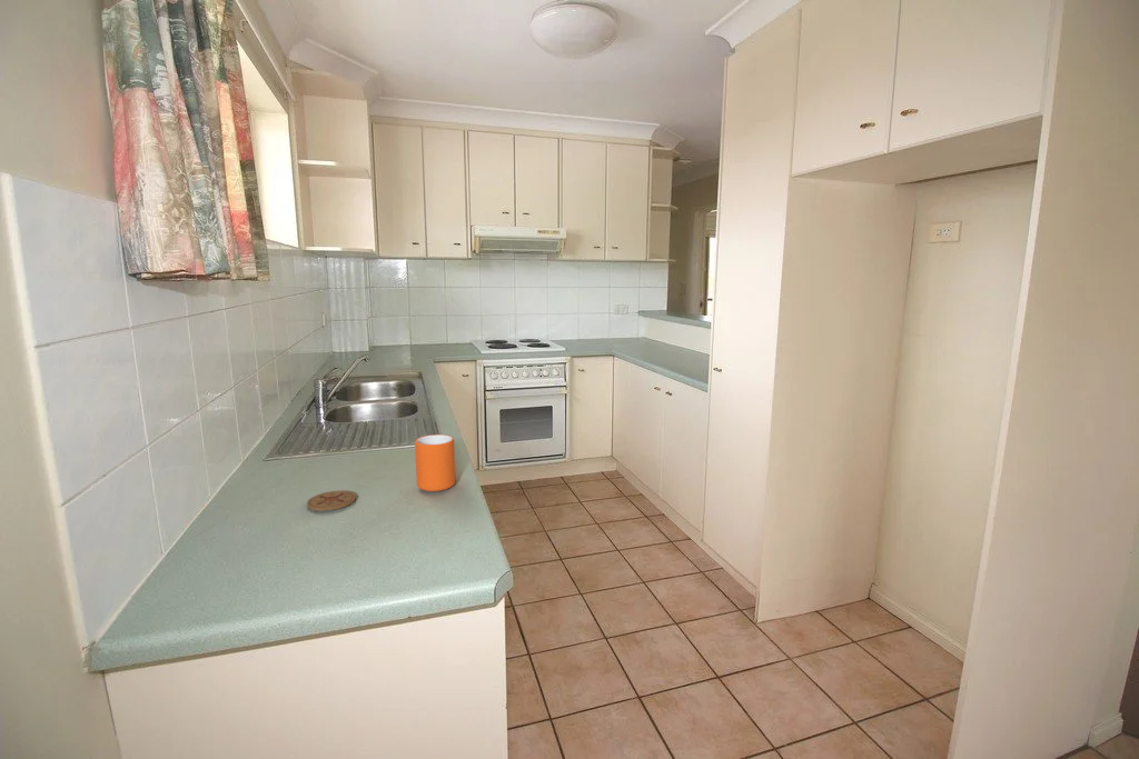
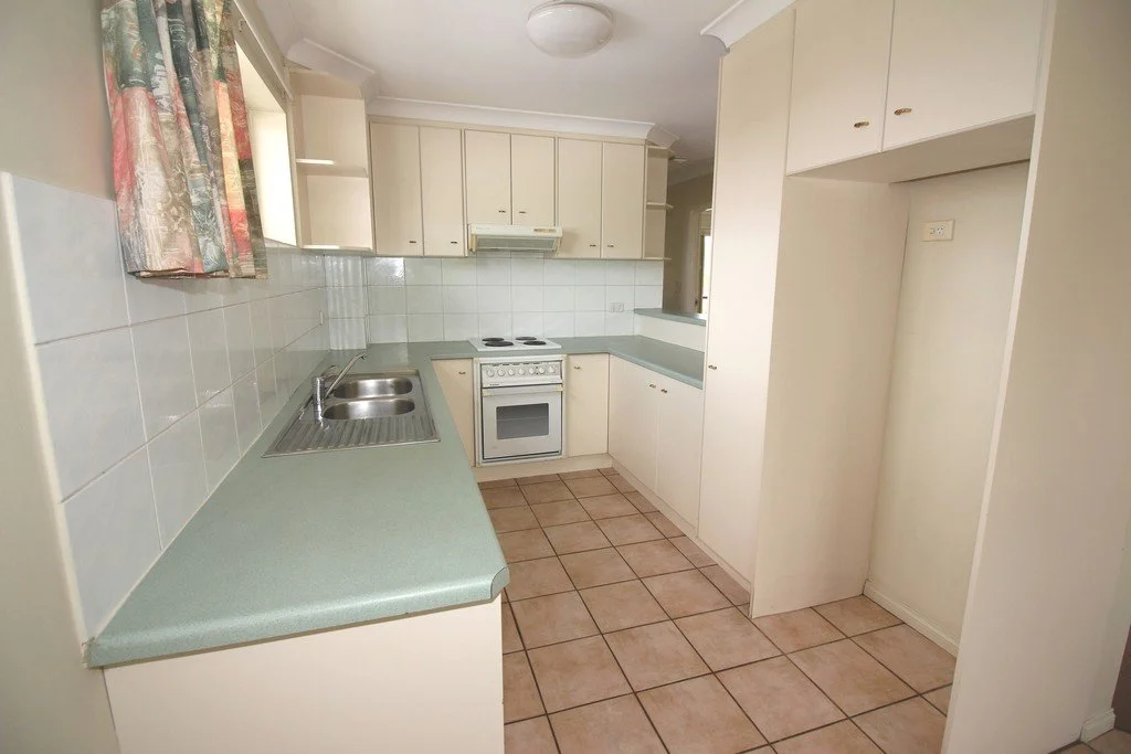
- mug (434, 460)
- coaster (331, 500)
